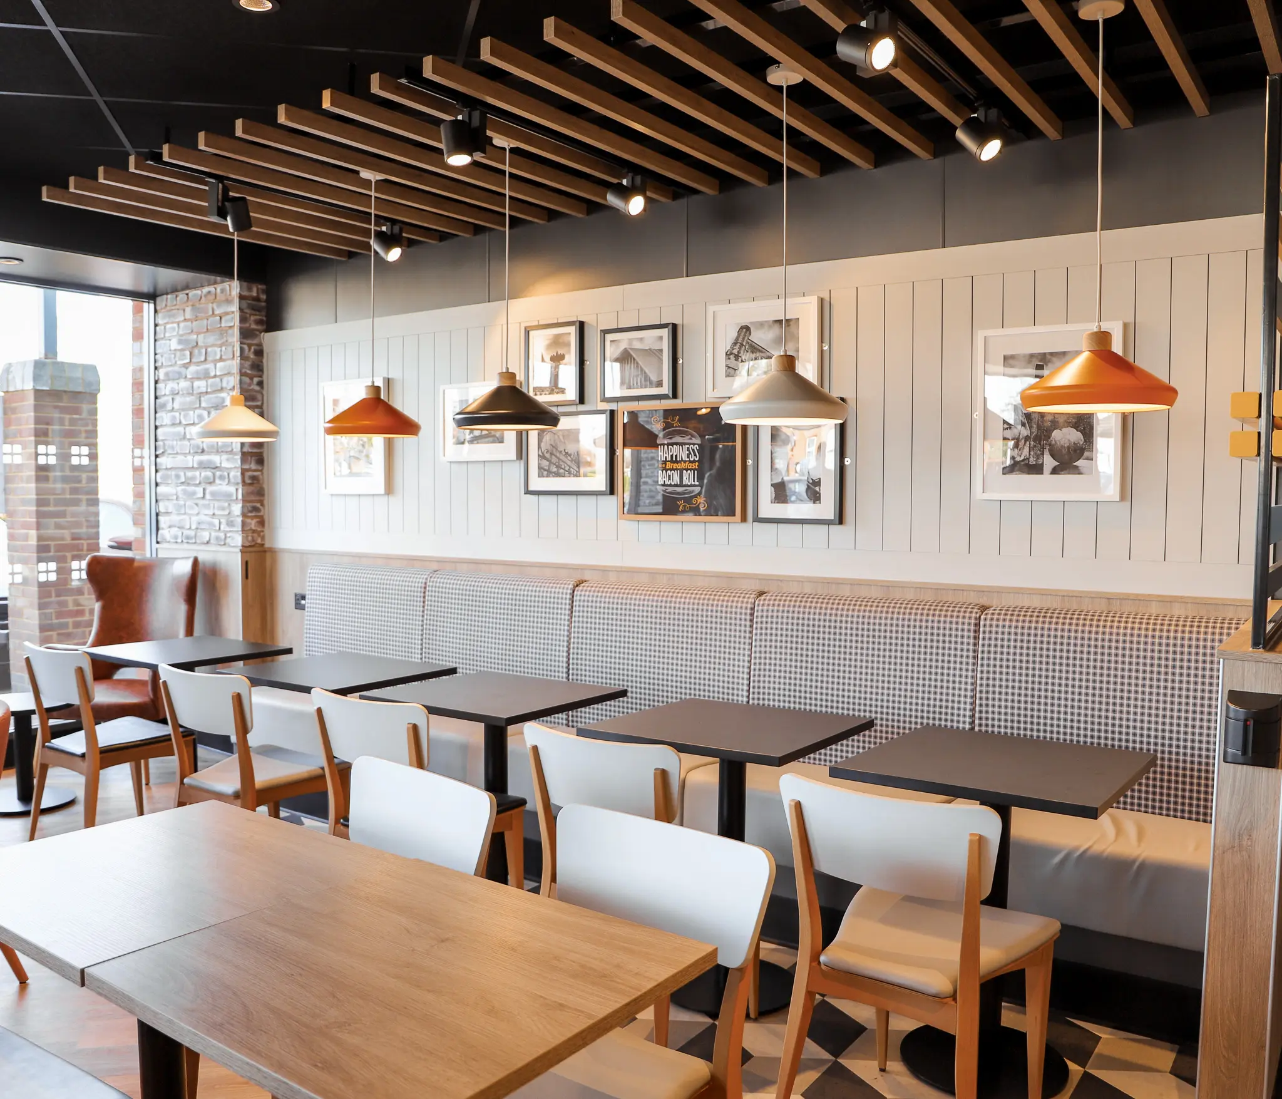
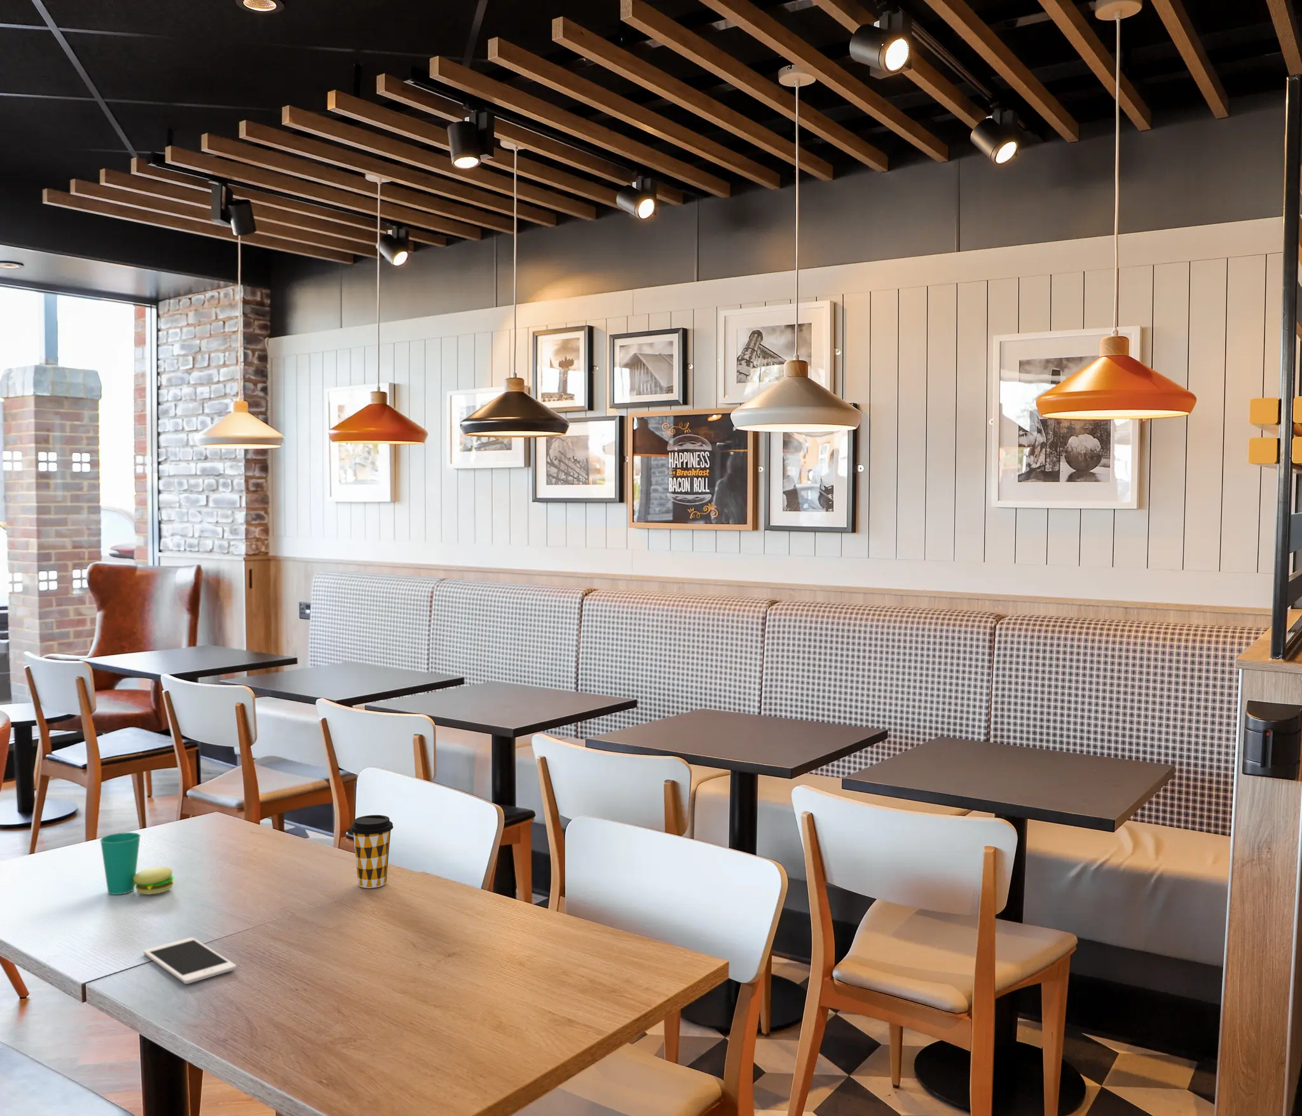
+ cup (136, 864)
+ cell phone (189, 960)
+ coffee cup (372, 851)
